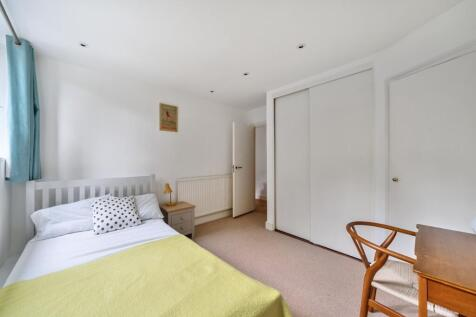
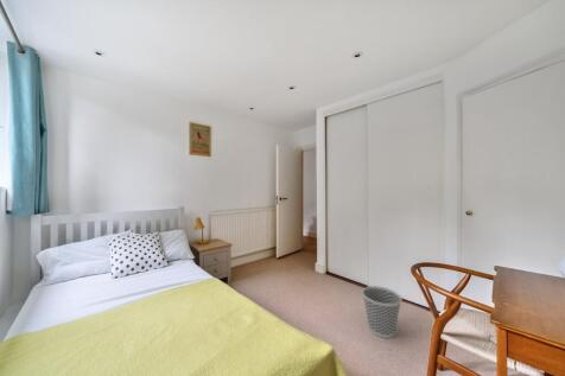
+ wastebasket (381, 312)
